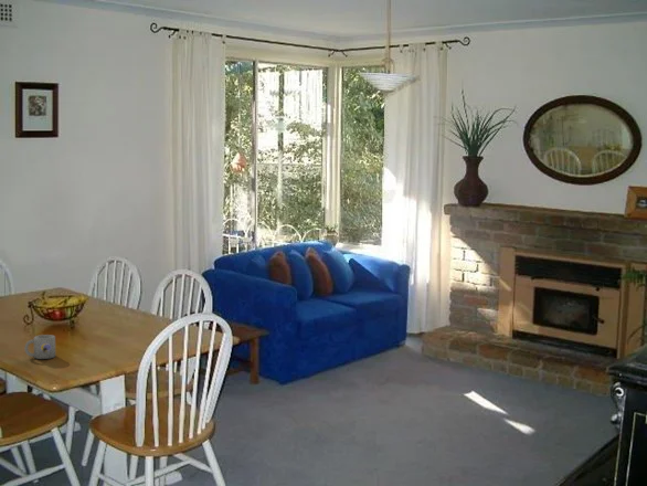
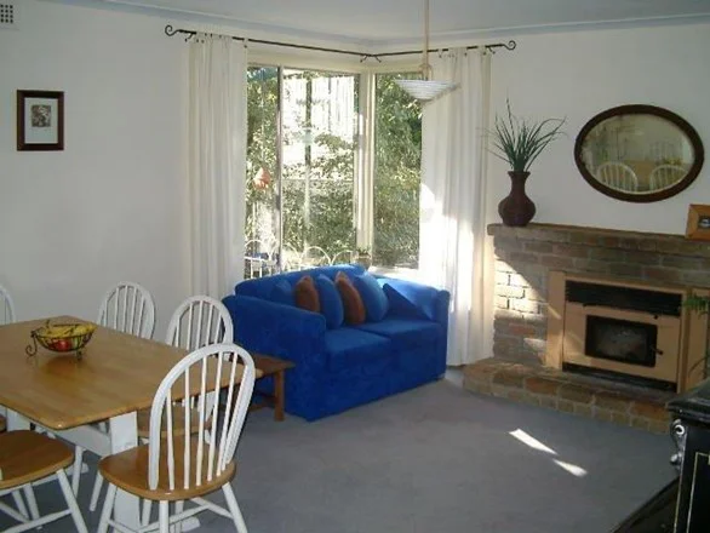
- mug (40, 347)
